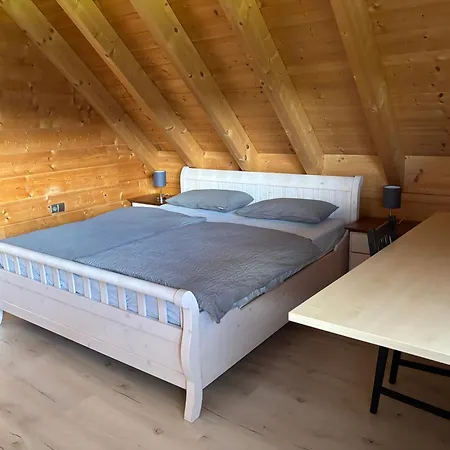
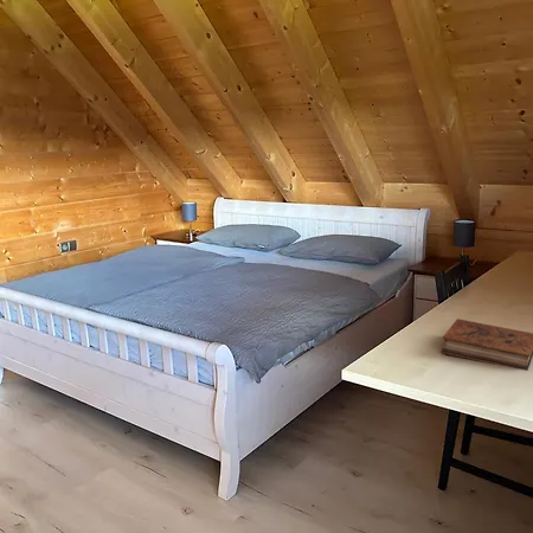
+ book (489, 342)
